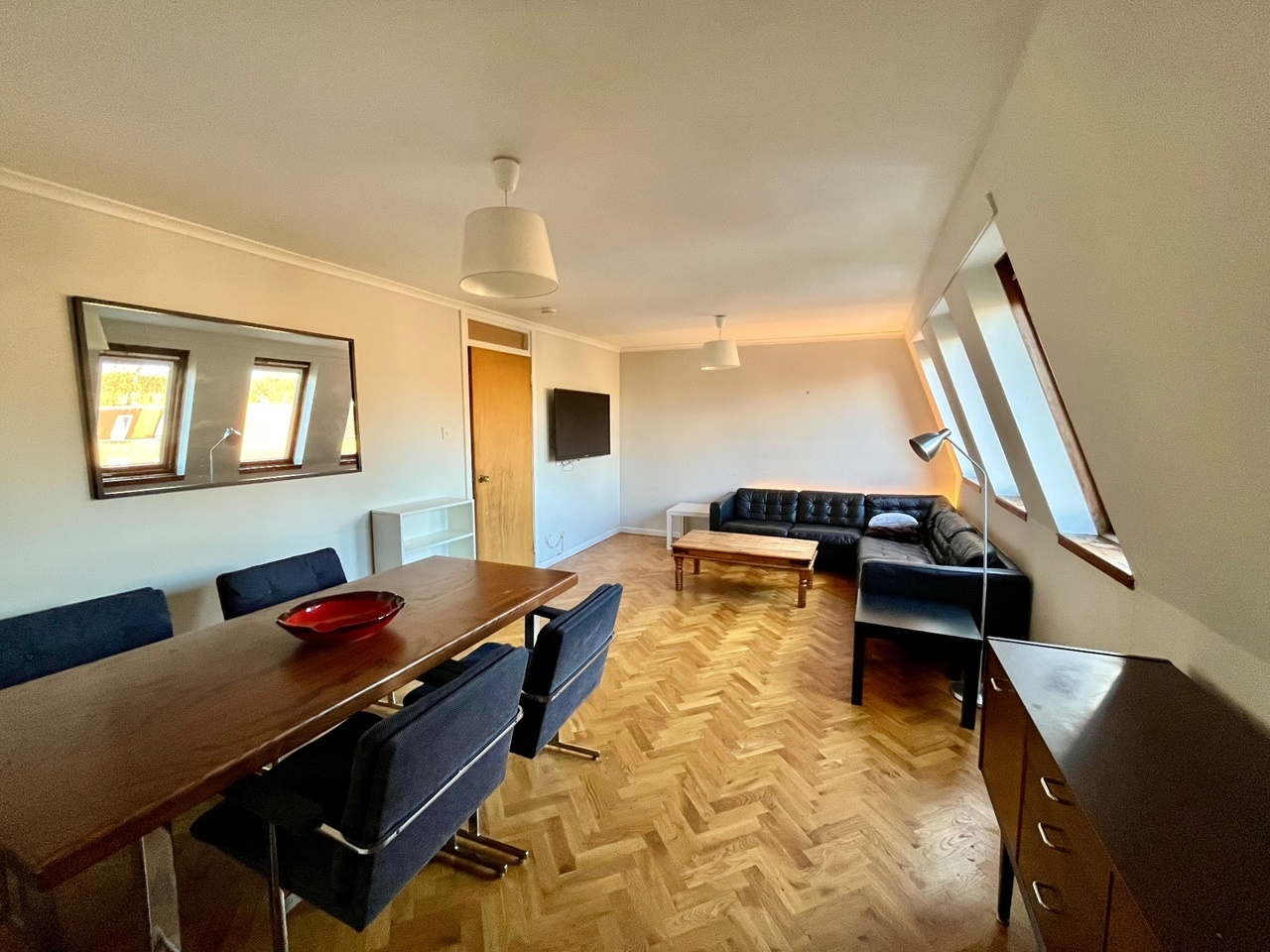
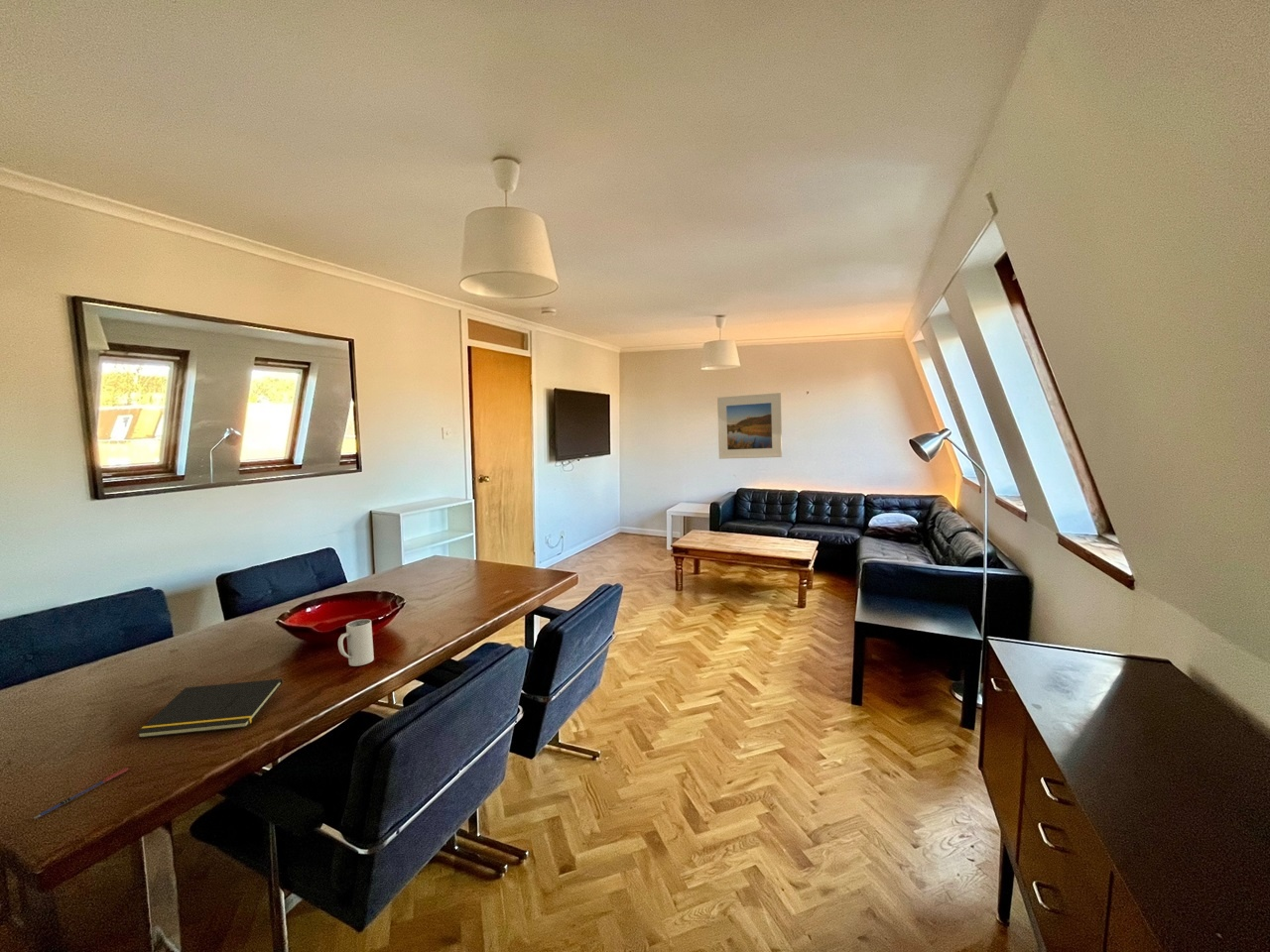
+ notepad (214, 706)
+ pen (83, 791)
+ mug (355, 644)
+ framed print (748, 426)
